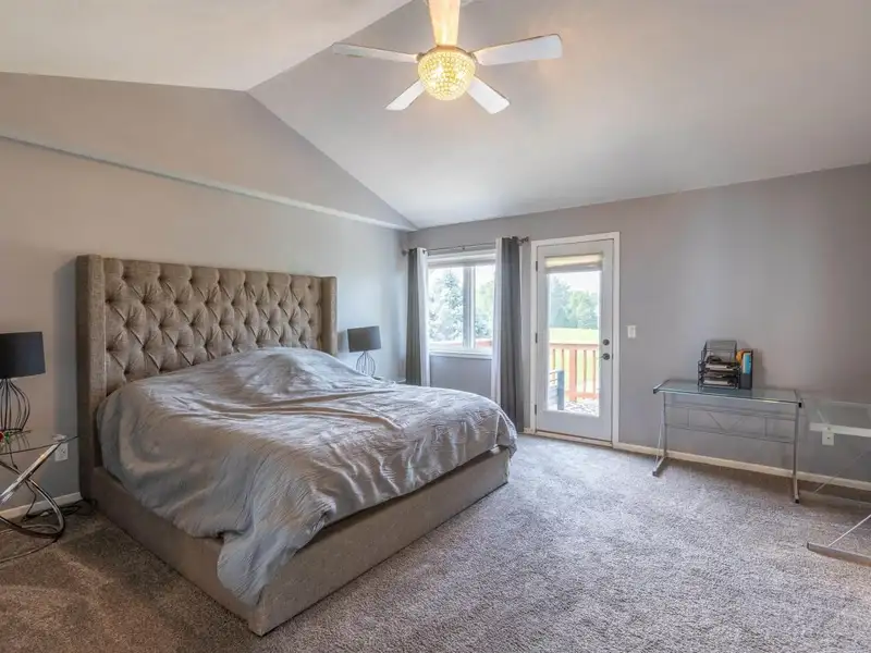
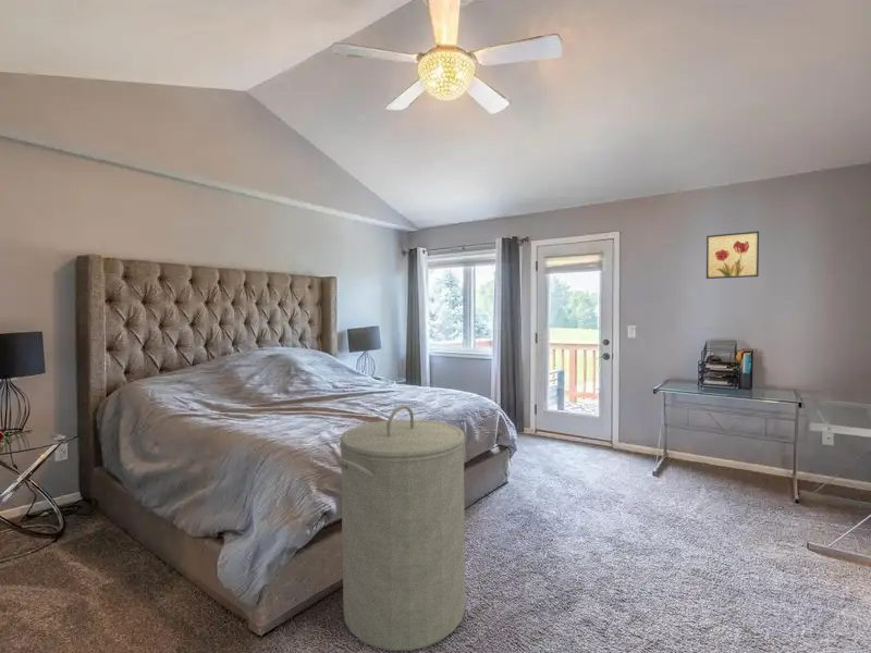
+ wall art (732, 256)
+ laundry hamper (404, 507)
